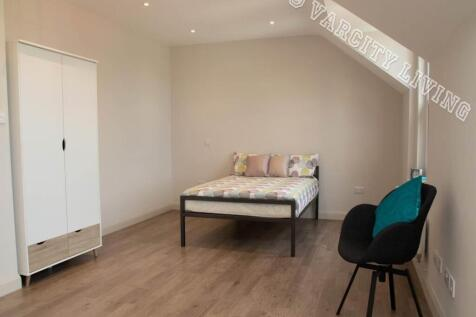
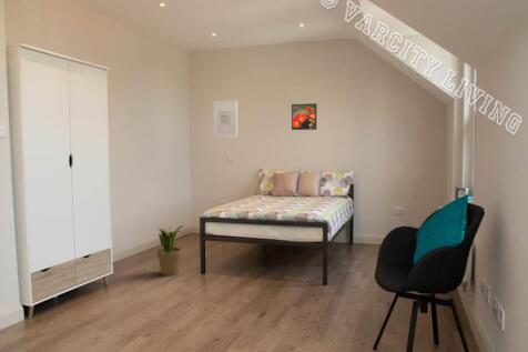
+ wall art (225, 119)
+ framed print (304, 117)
+ potted plant (171, 248)
